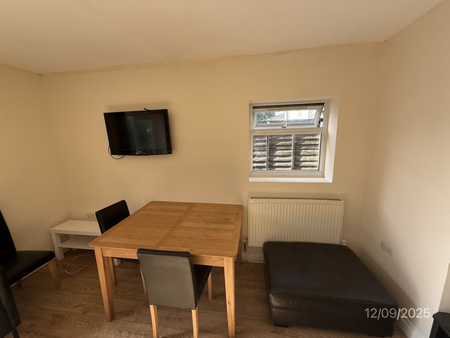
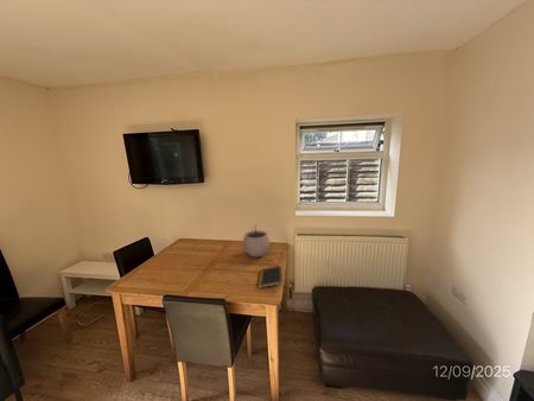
+ plant pot (255, 240)
+ notepad (269, 275)
